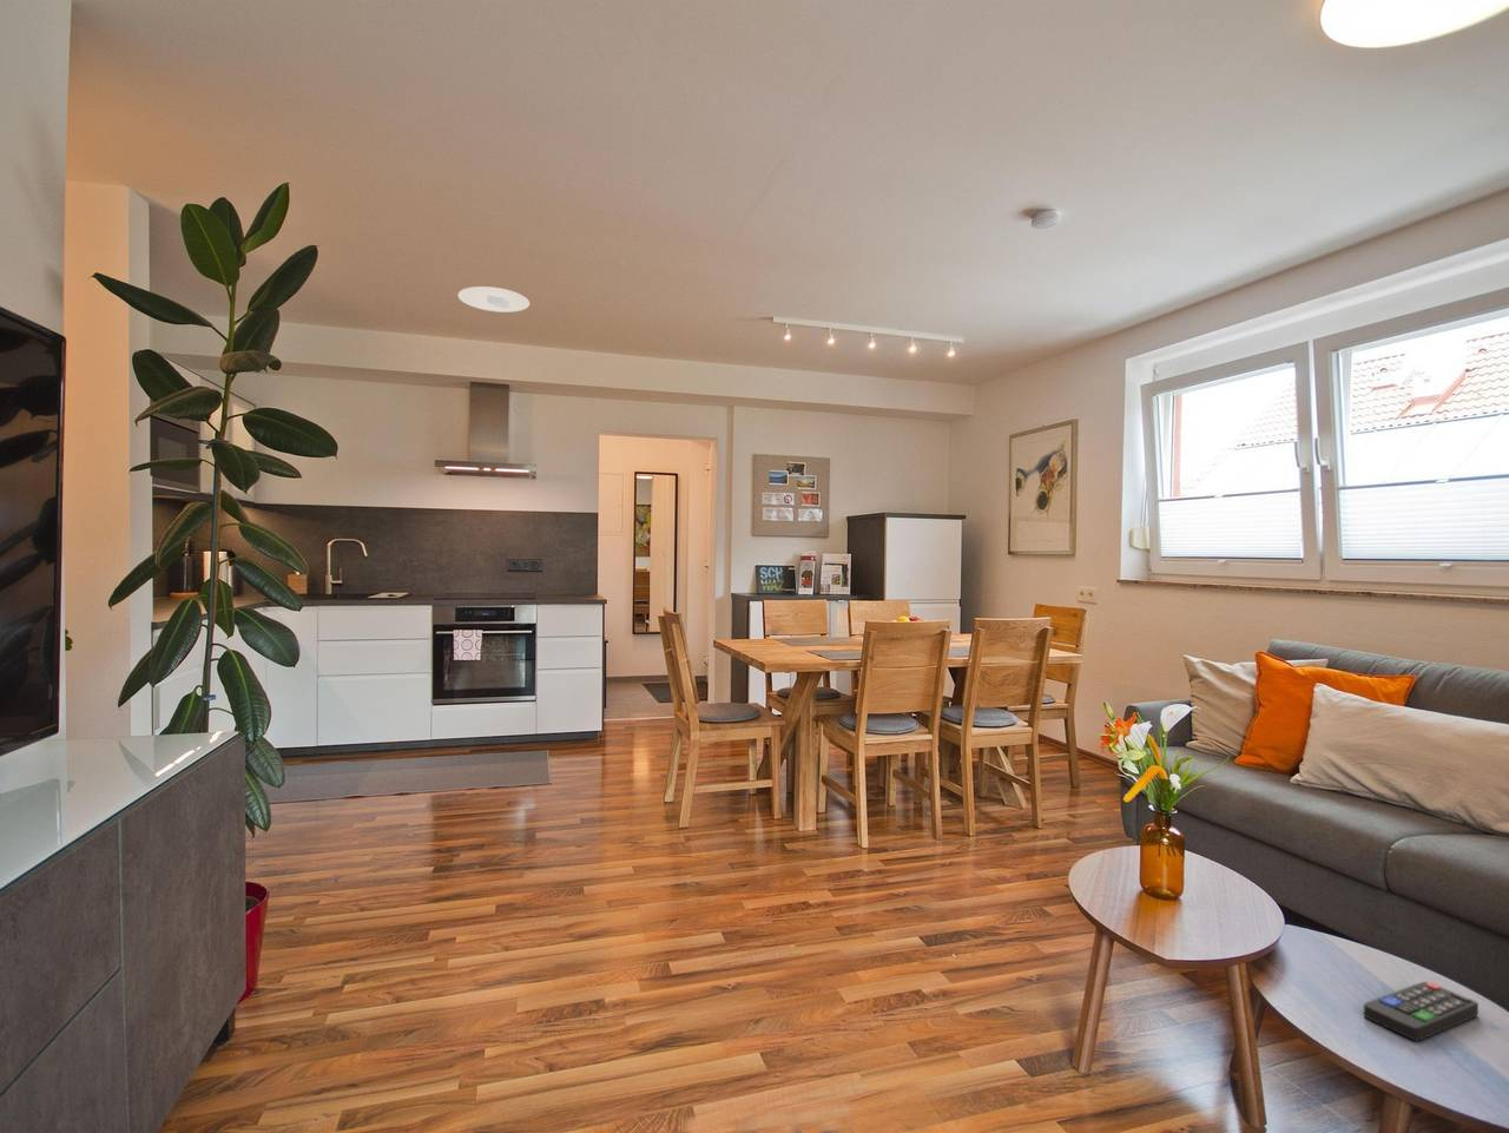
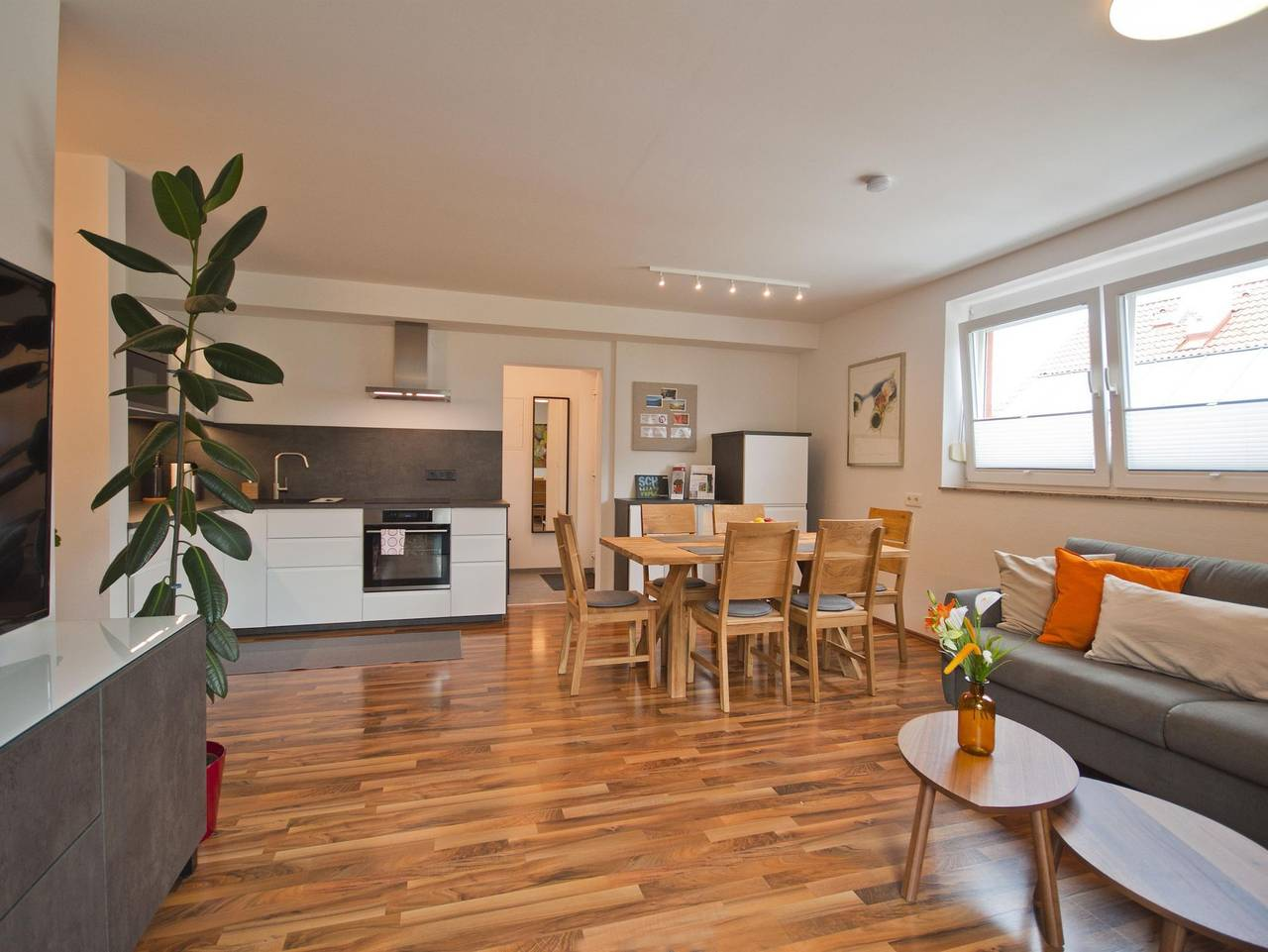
- recessed light (494, 296)
- remote control (1421, 1008)
